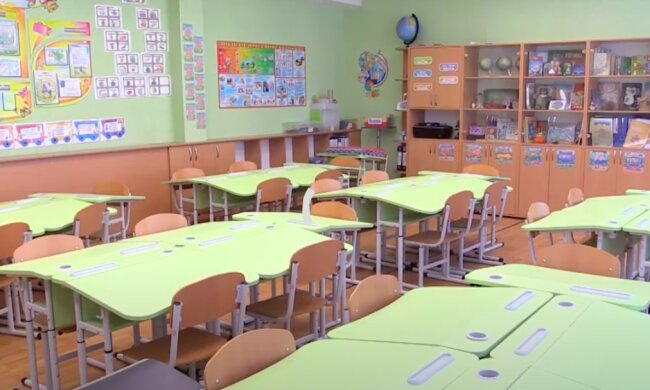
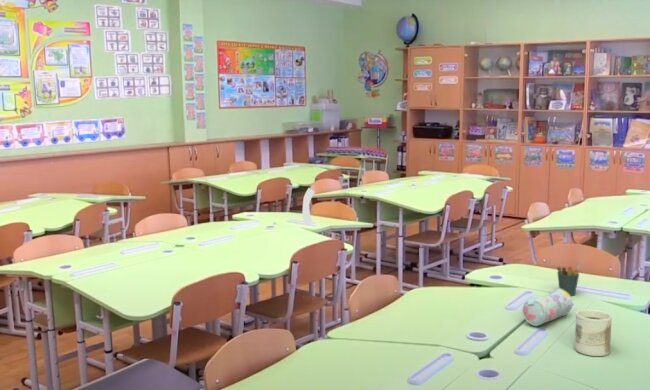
+ pencil case (547, 306)
+ mug (592, 331)
+ pen holder (568, 278)
